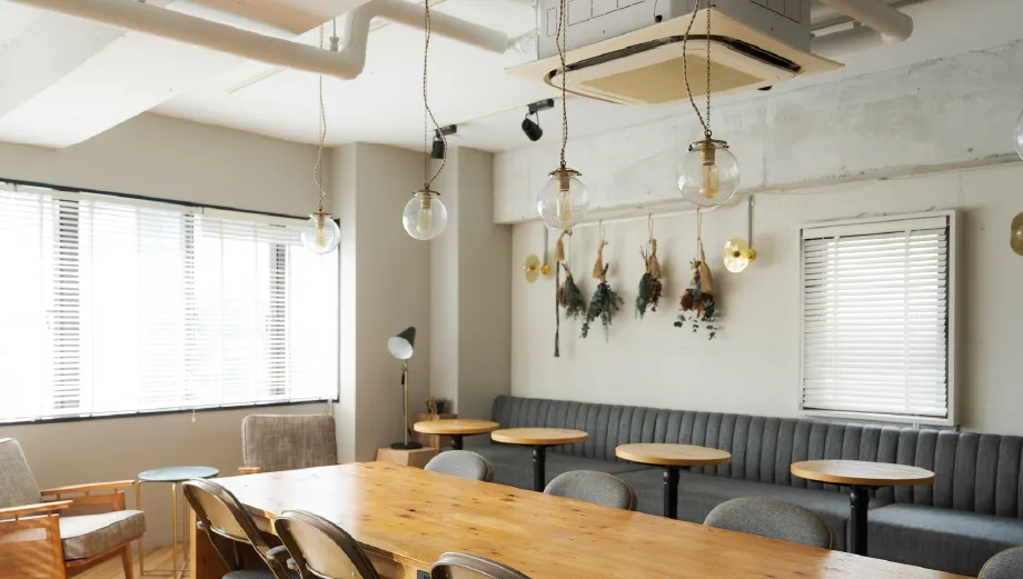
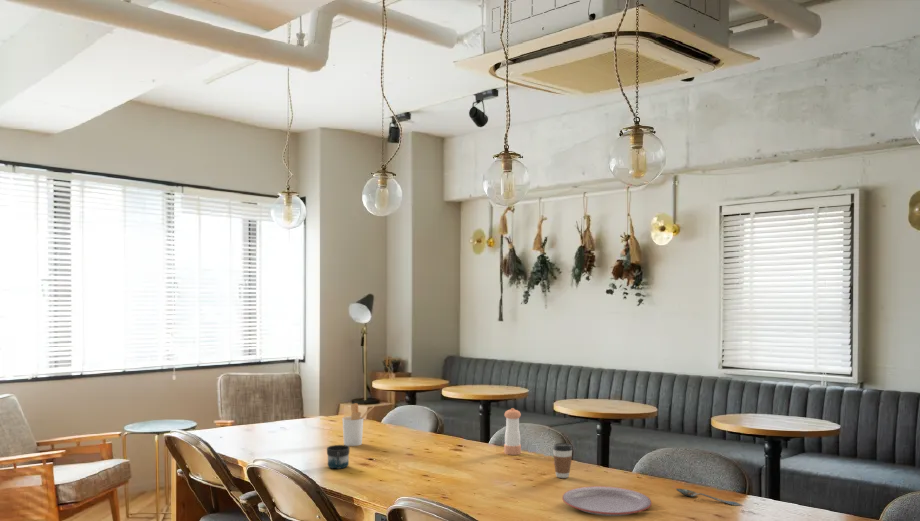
+ pepper shaker (512, 430)
+ plate (606, 502)
+ spoon (708, 496)
+ mug (339, 457)
+ coffee cup (562, 460)
+ utensil holder (358, 424)
